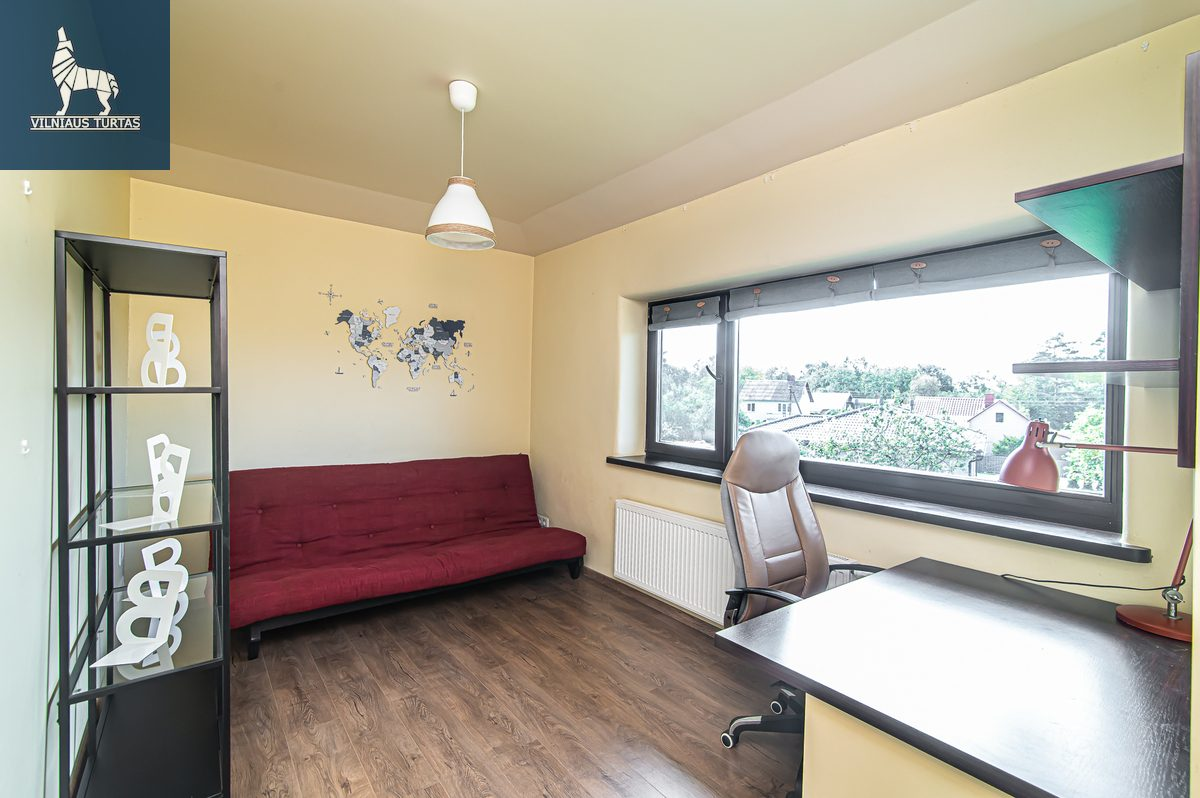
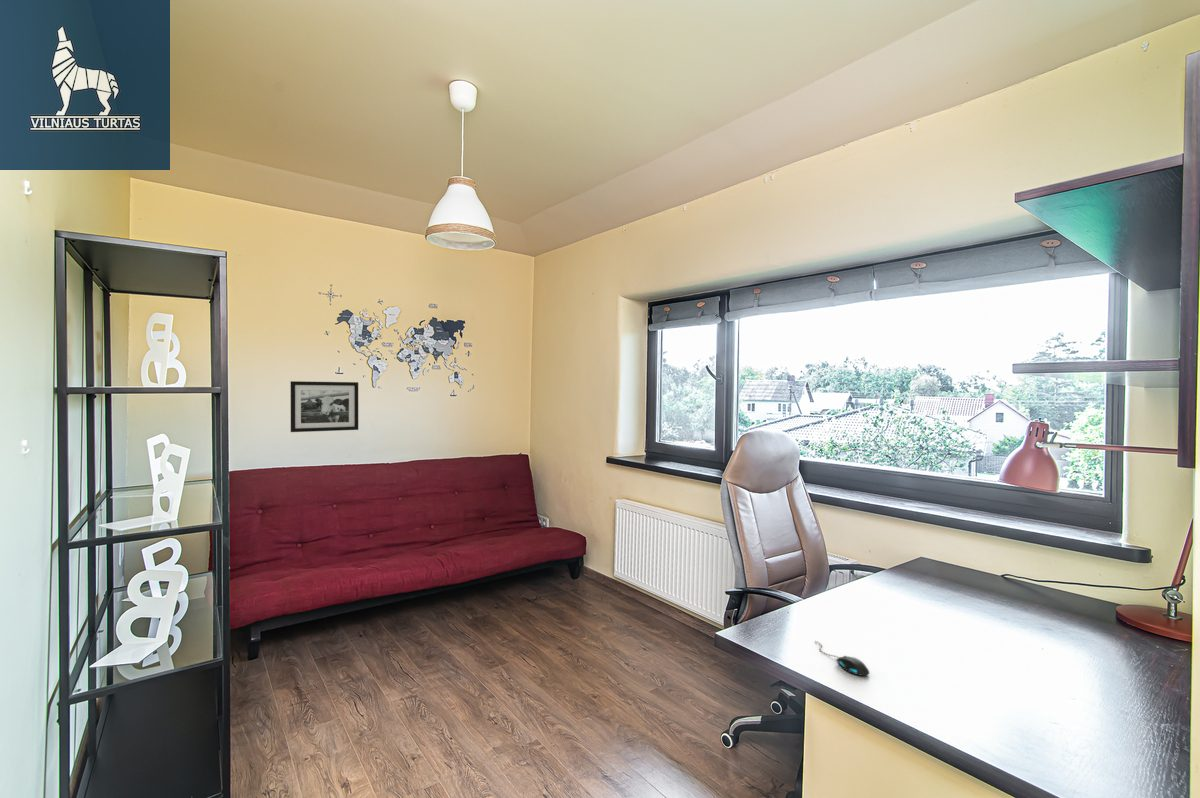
+ picture frame (325, 406)
+ mouse (840, 657)
